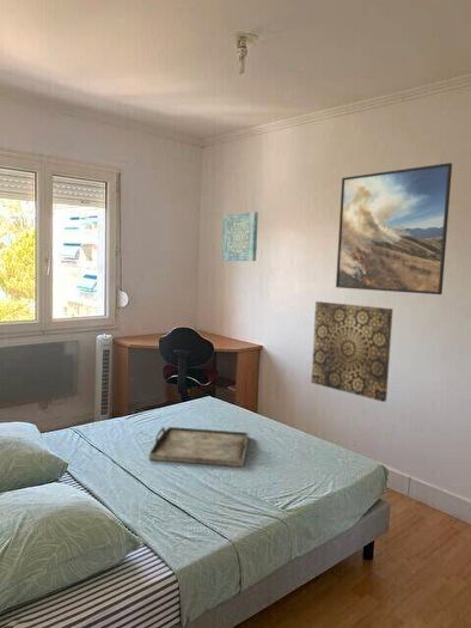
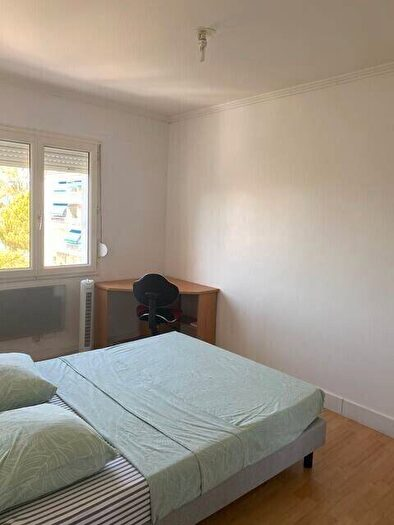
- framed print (387, 231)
- wall art (349, 348)
- serving tray (202, 440)
- wall art (239, 237)
